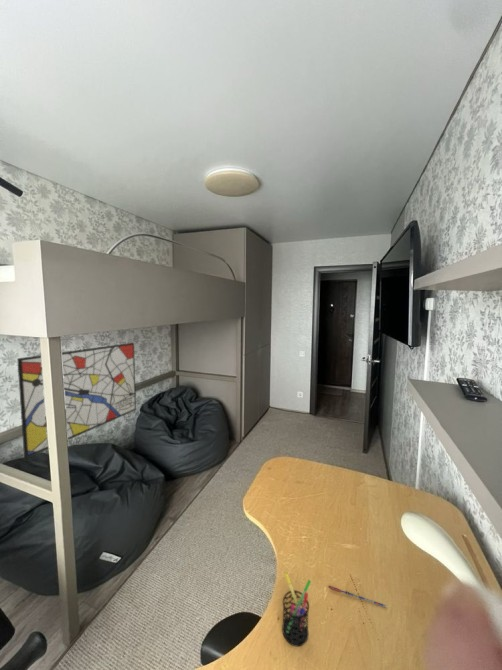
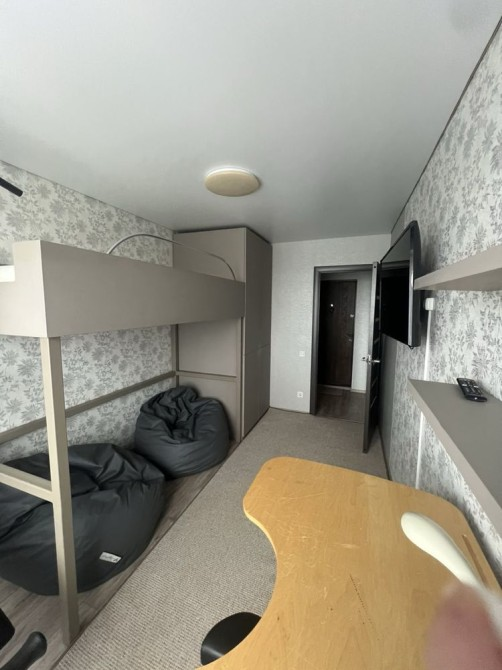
- pen (356, 596)
- wall art (89, 389)
- pen holder (299, 606)
